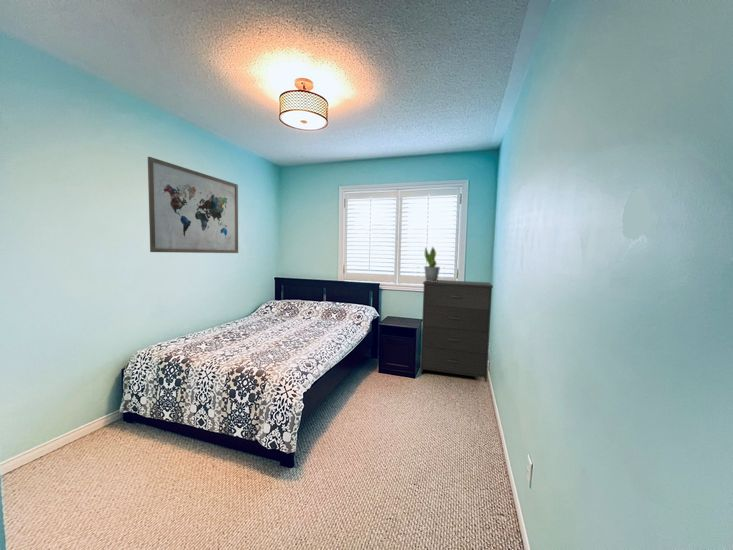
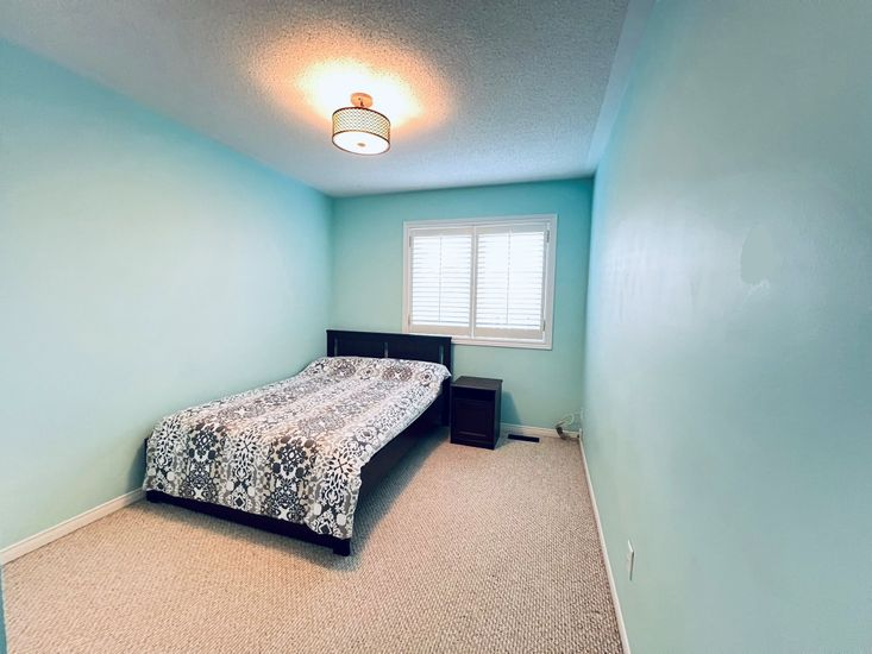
- potted plant (432, 263)
- wall art (200, 213)
- dresser (455, 327)
